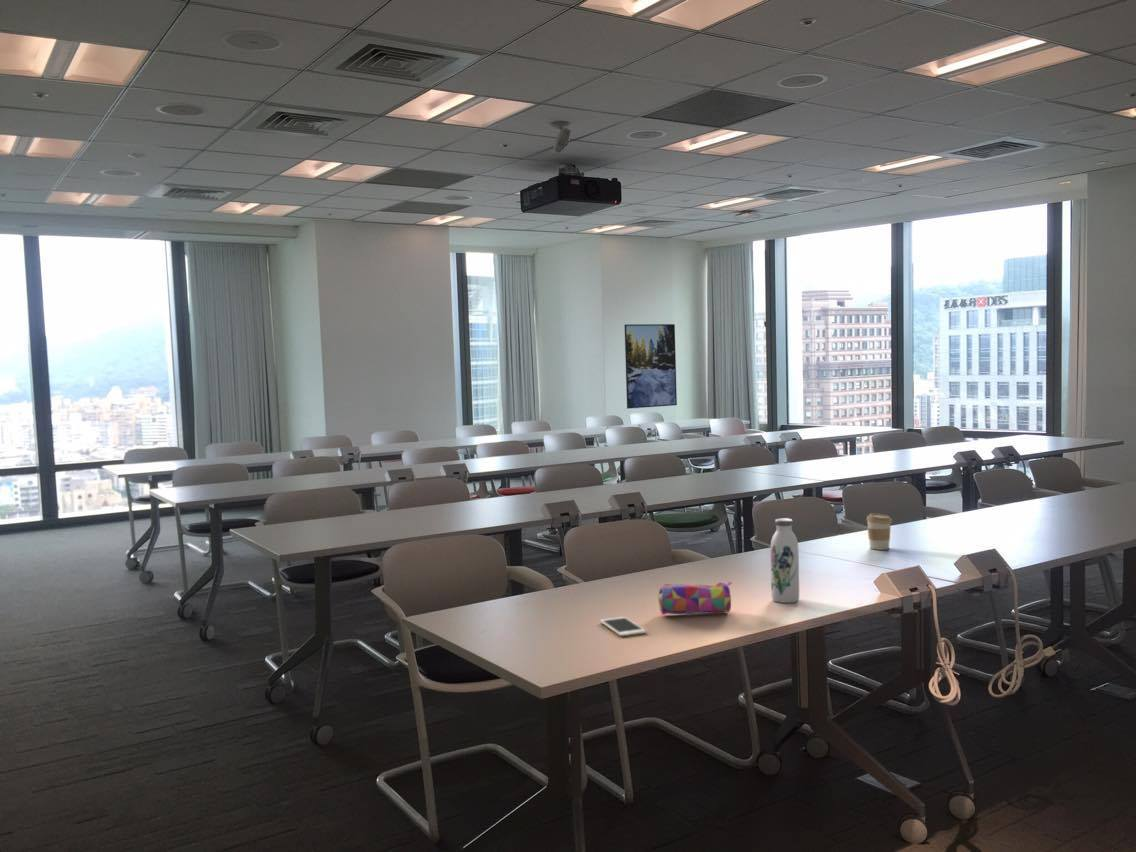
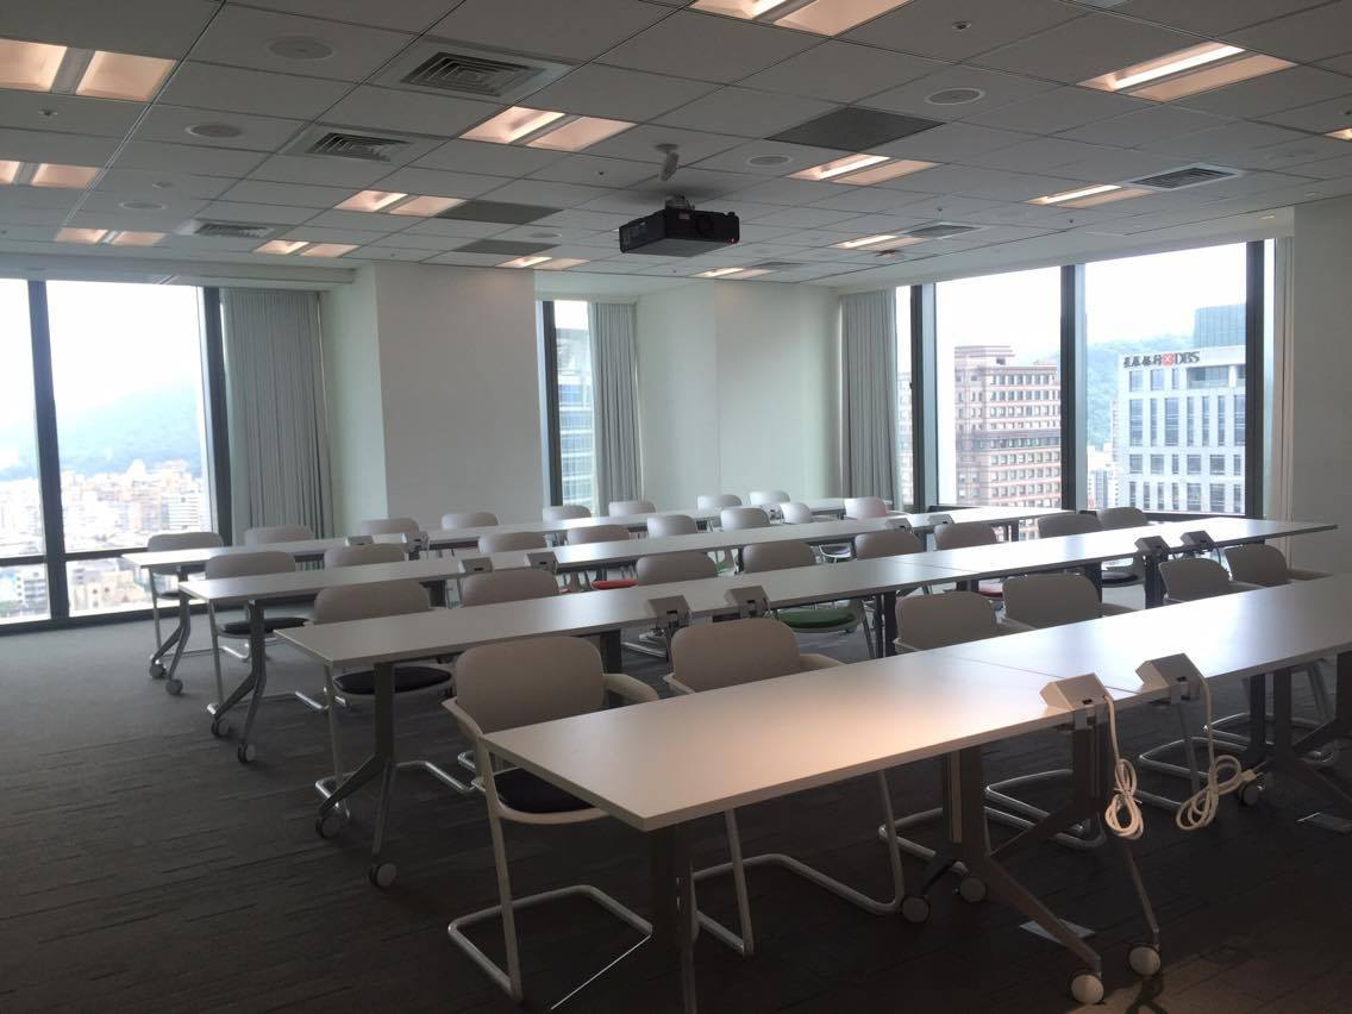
- water bottle (784, 559)
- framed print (651, 365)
- pencil case (695, 598)
- coffee cup (879, 531)
- cell phone (622, 626)
